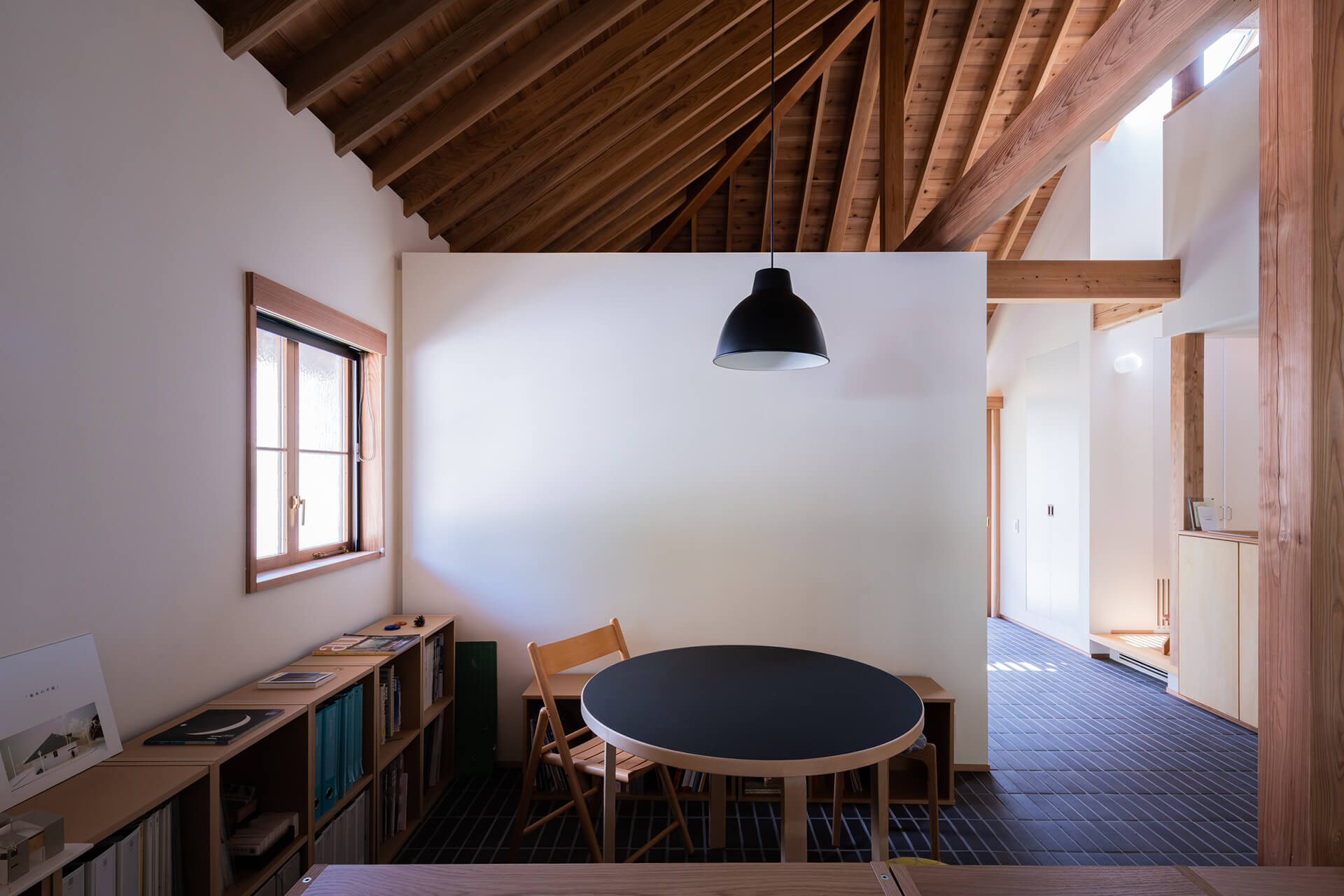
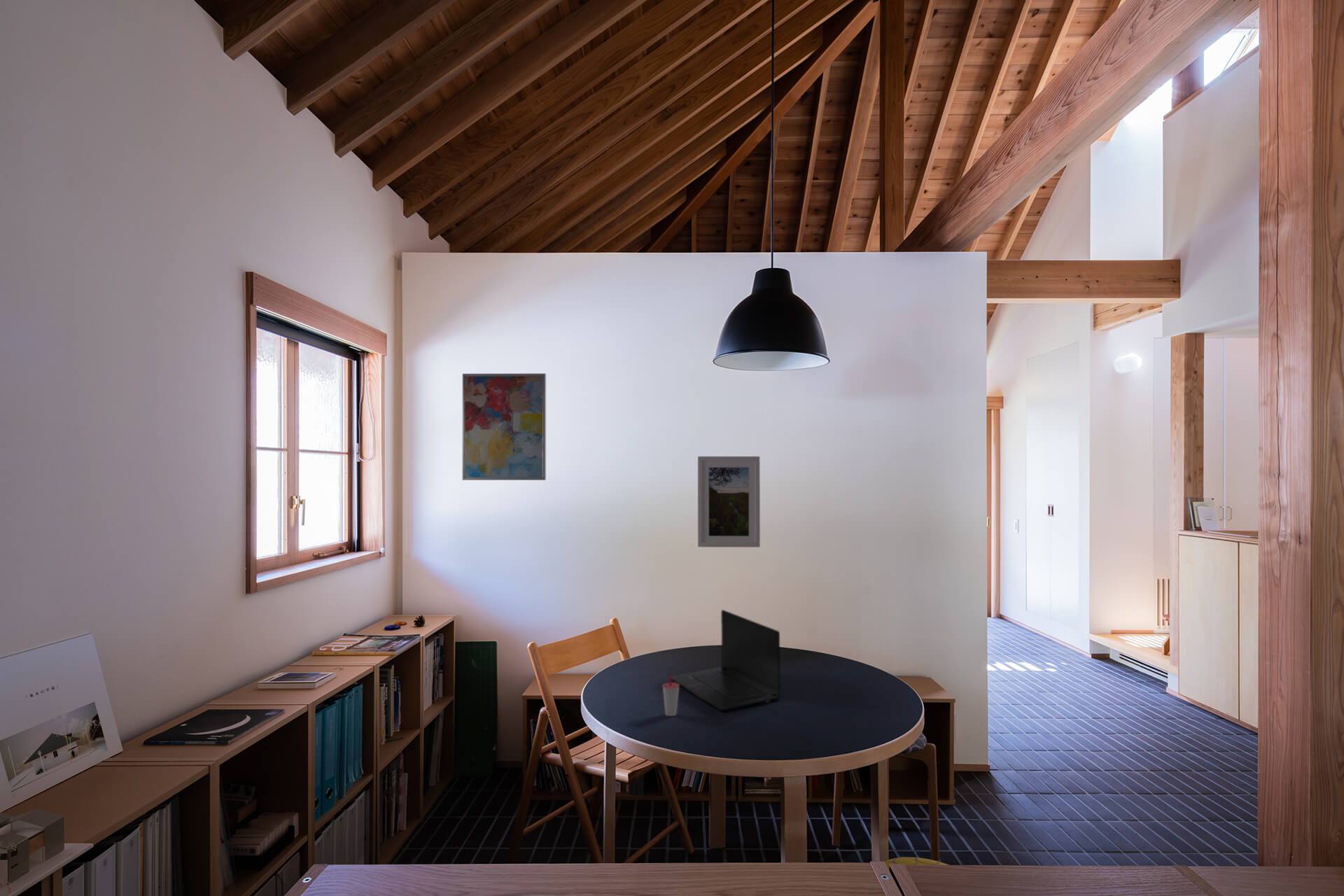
+ laptop (722, 657)
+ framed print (729, 501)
+ cup (671, 694)
+ wall art (504, 426)
